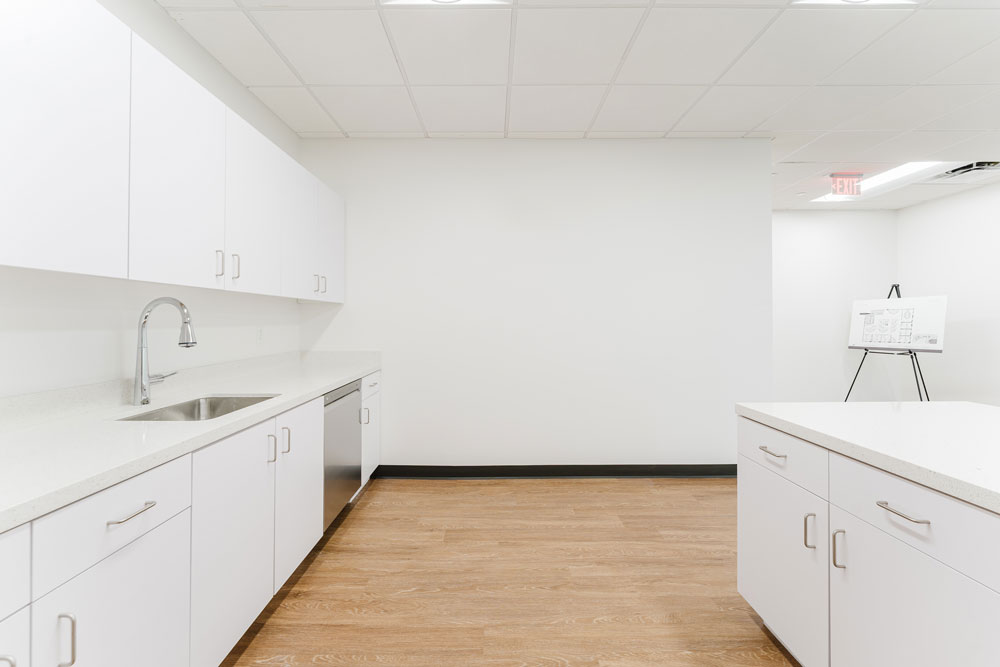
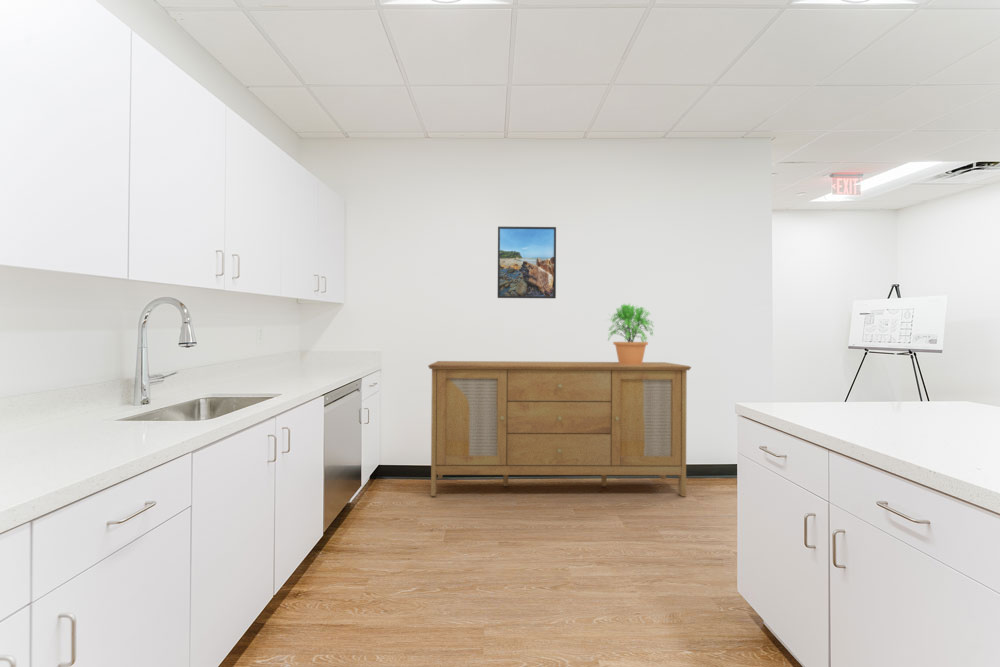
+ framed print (526, 262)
+ potted plant (631, 332)
+ sideboard (555, 425)
